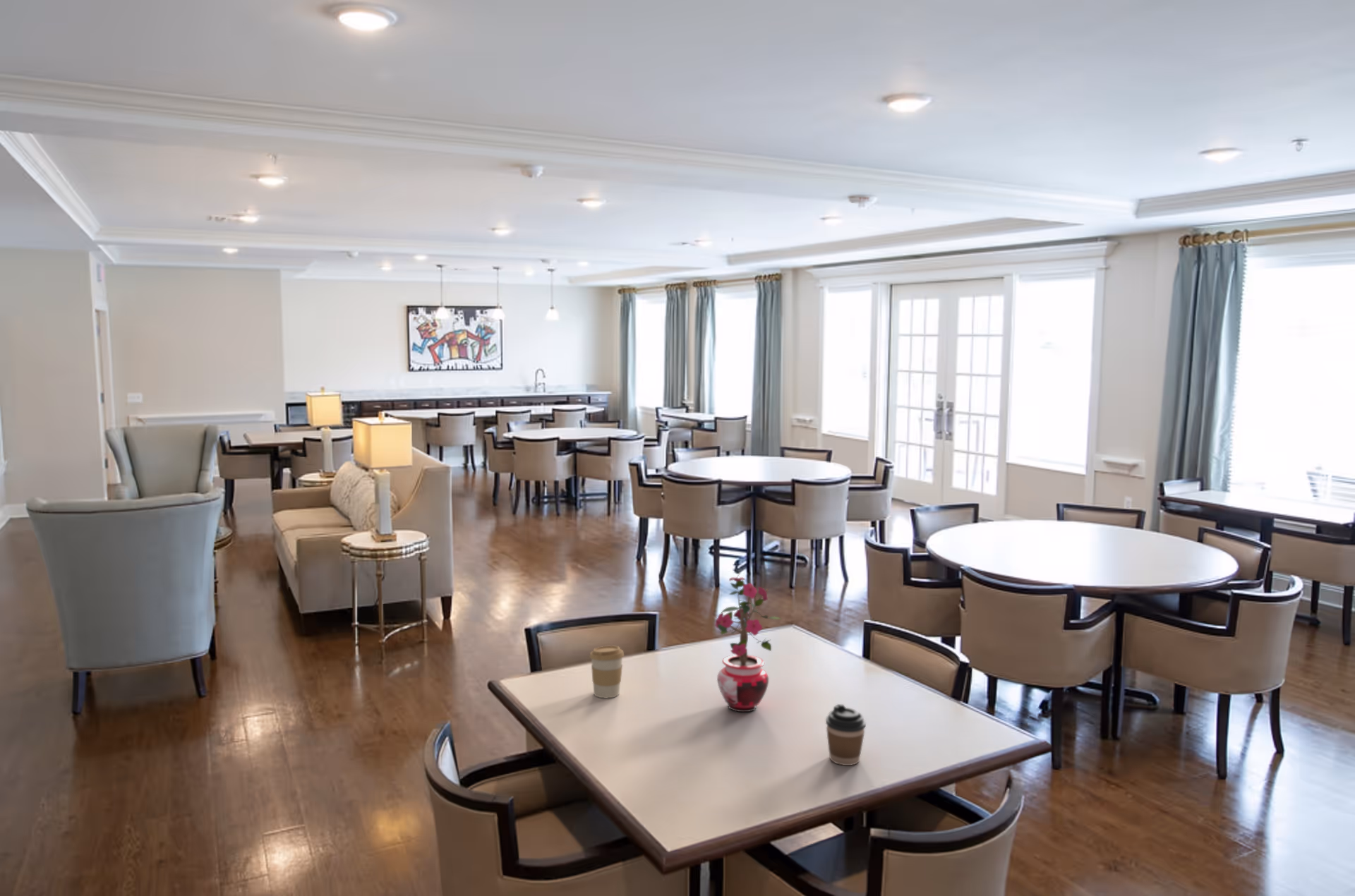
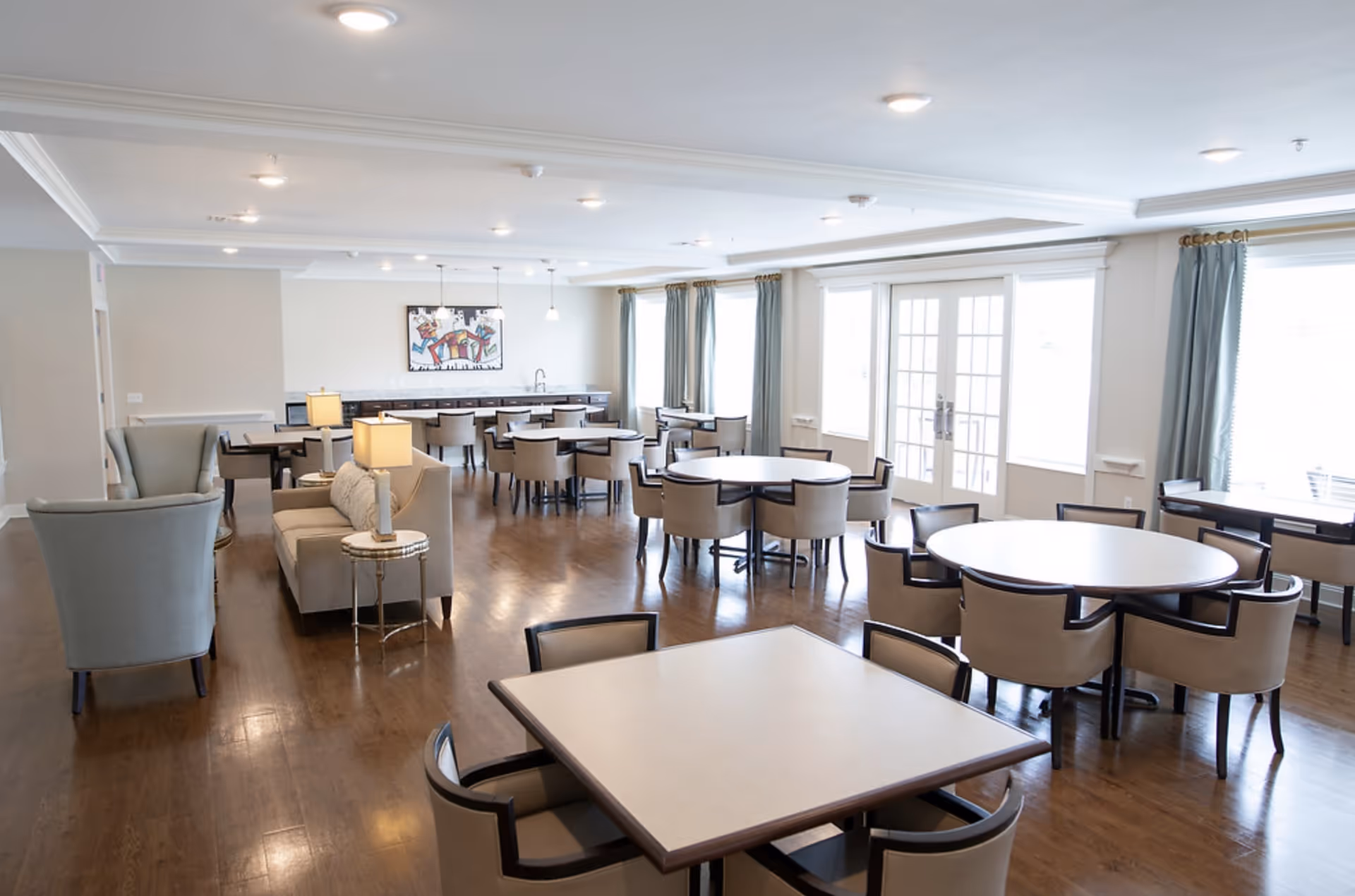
- coffee cup (606, 670)
- potted plant (747, 643)
- coffee cup (845, 734)
